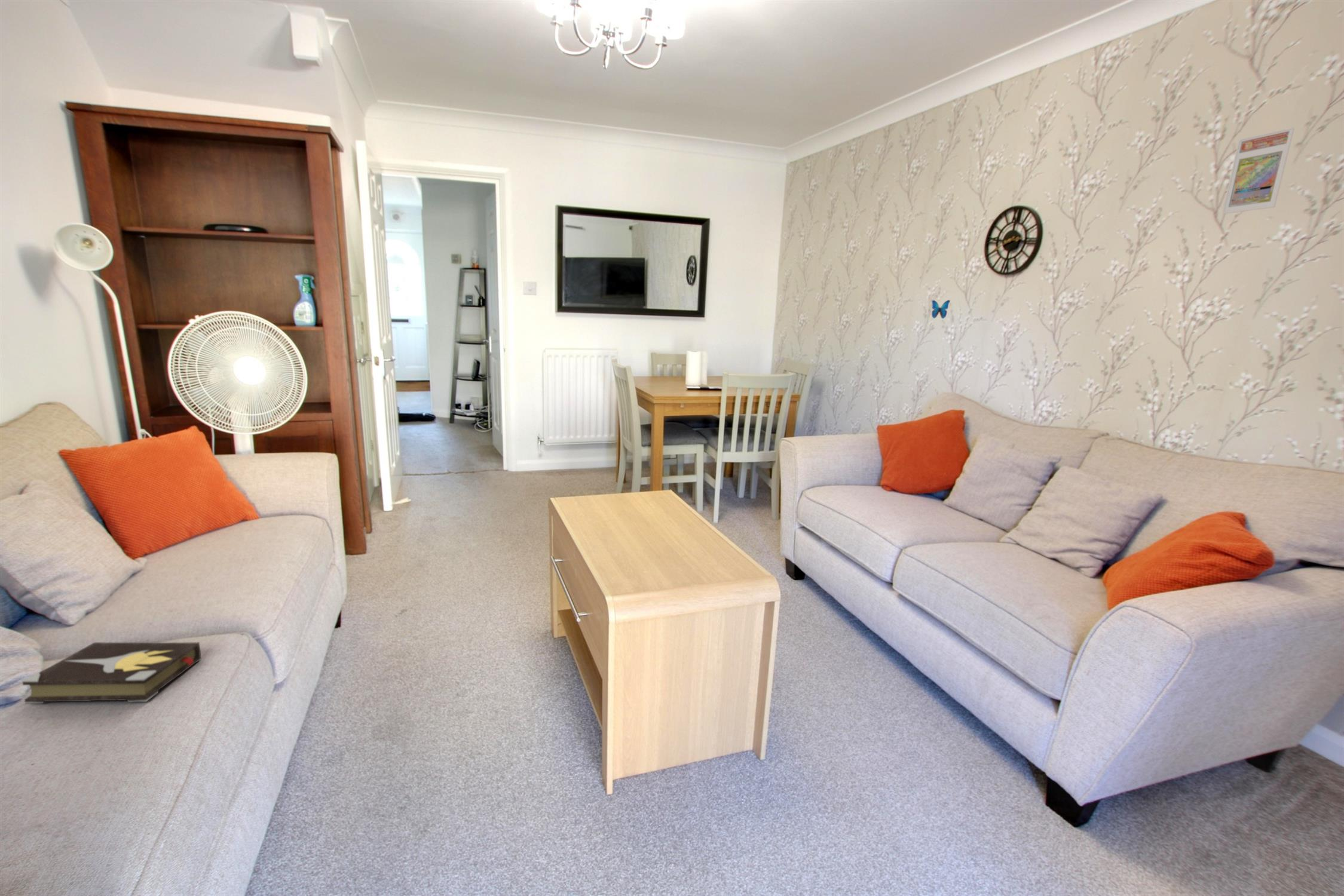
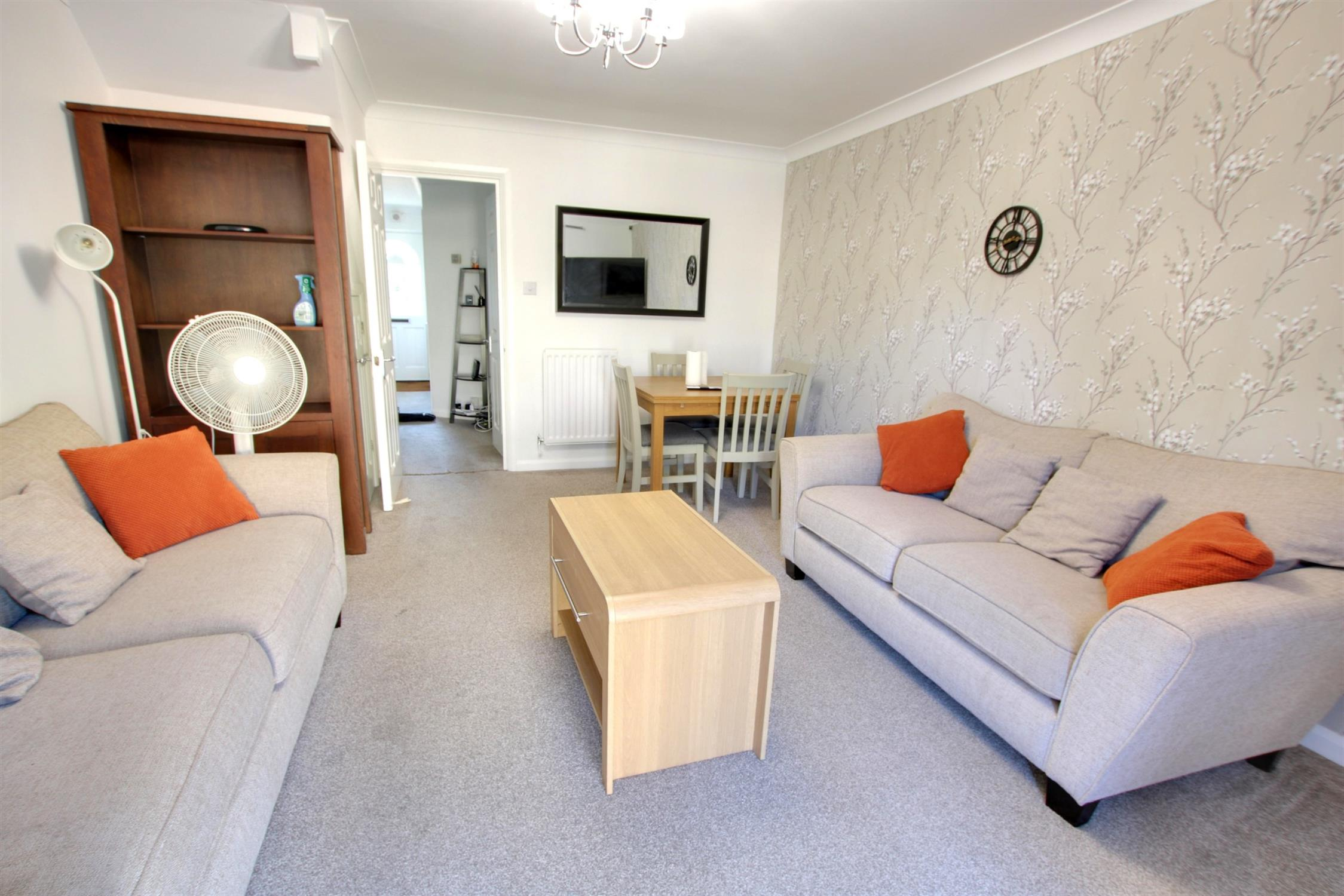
- butterfly (939, 309)
- hardback book (118, 668)
- trading card display case (1256, 173)
